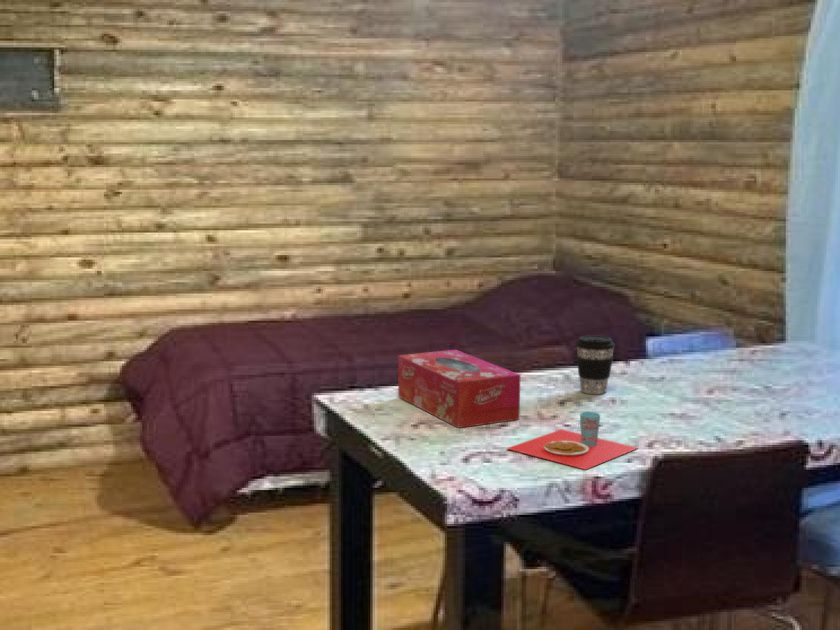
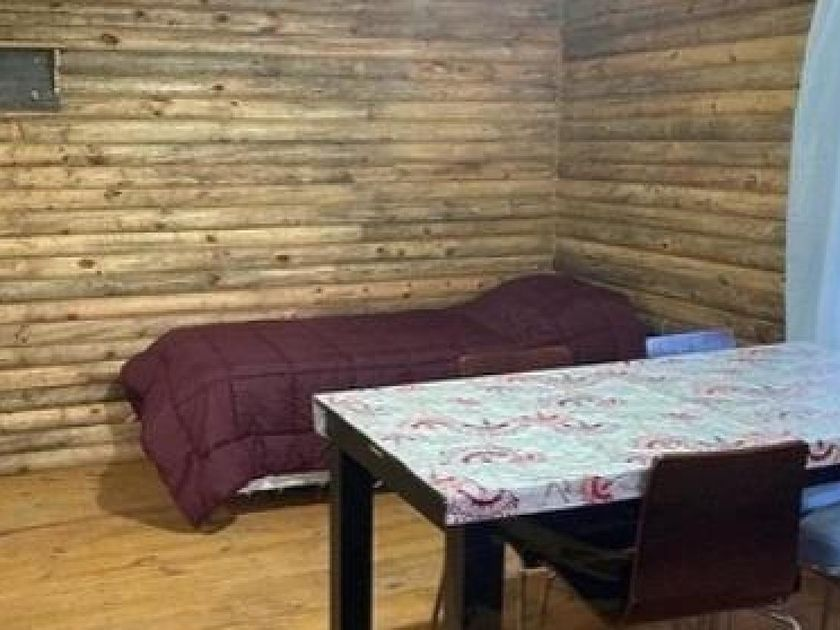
- placemat (573, 432)
- tissue box (456, 386)
- coffee cup (594, 364)
